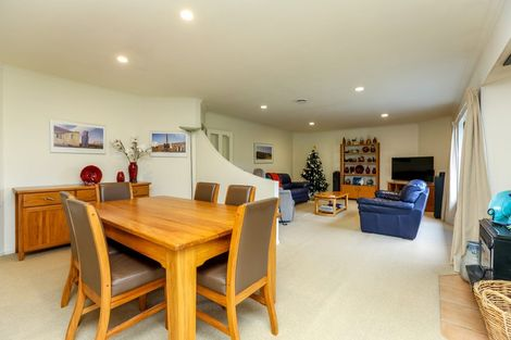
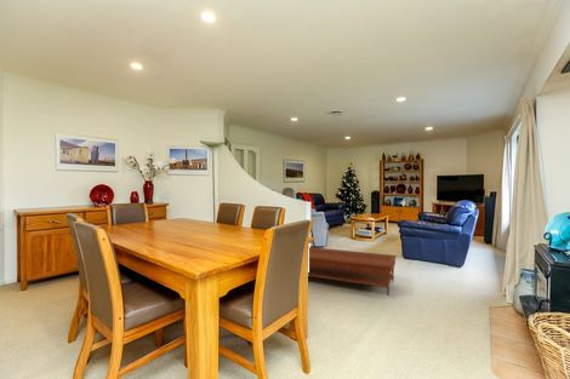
+ coffee table (340, 268)
